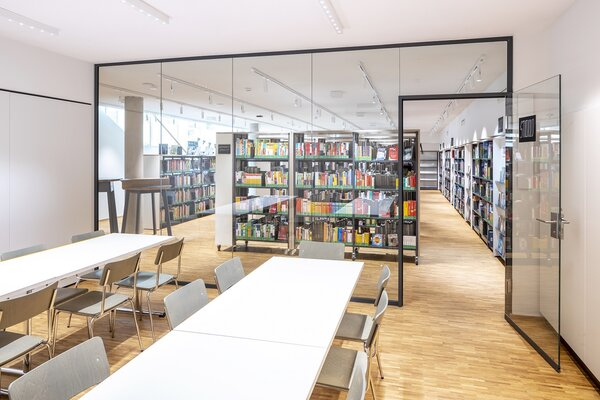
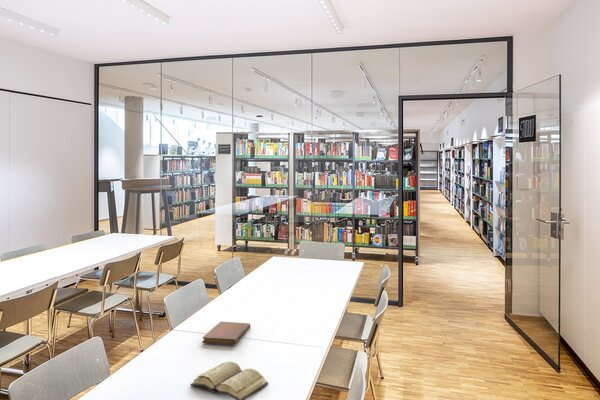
+ notebook (227, 332)
+ diary (229, 378)
